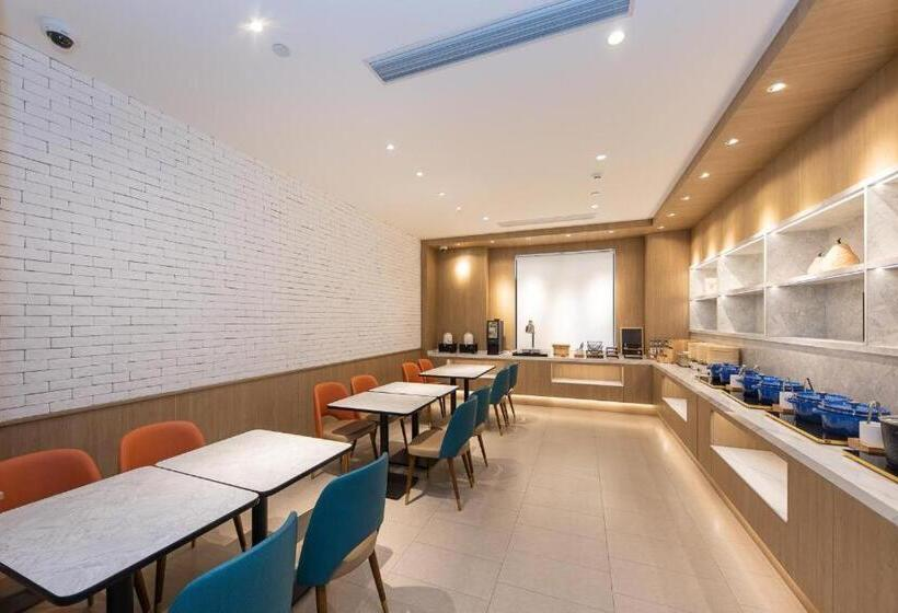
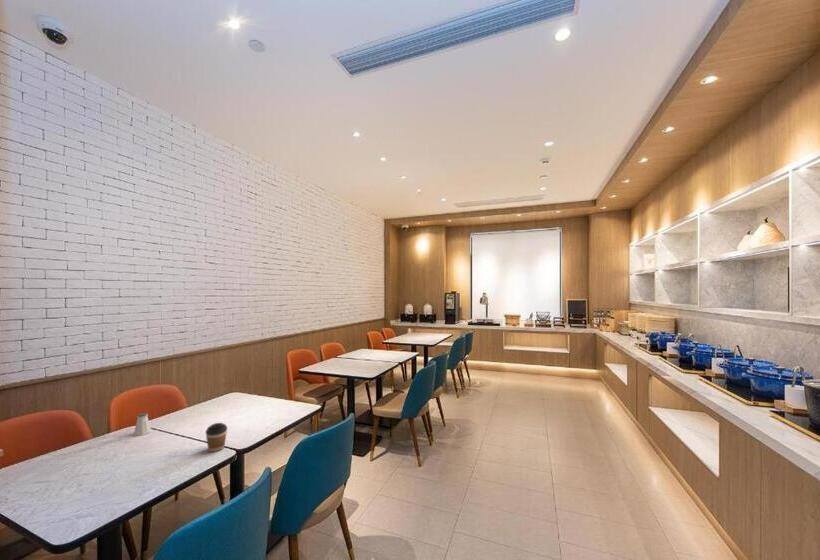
+ saltshaker (142, 423)
+ coffee cup (216, 436)
